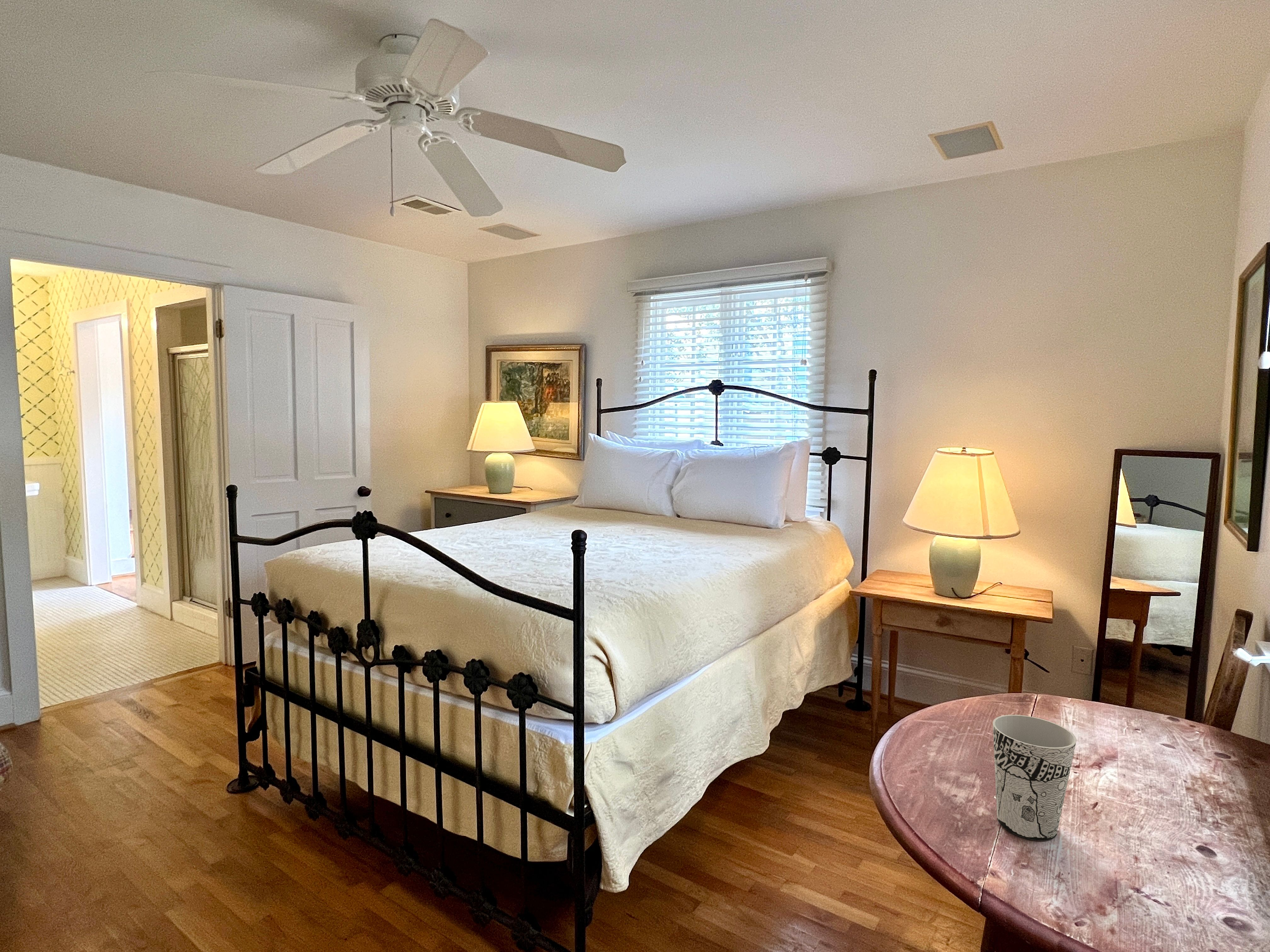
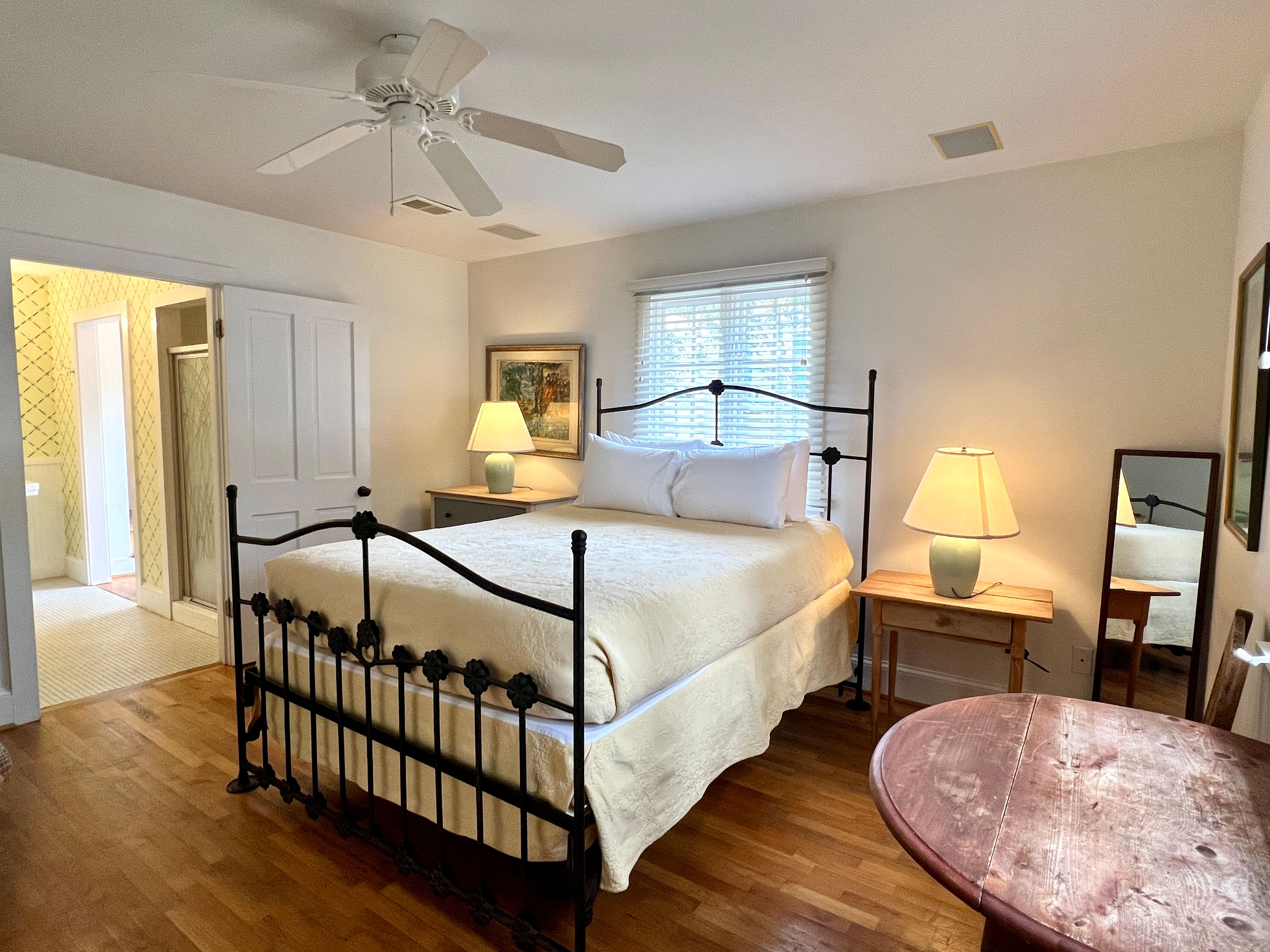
- cup (1030, 778)
